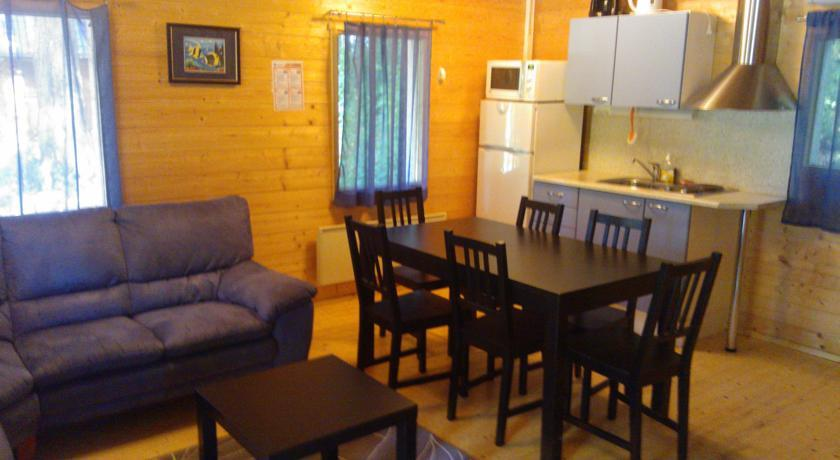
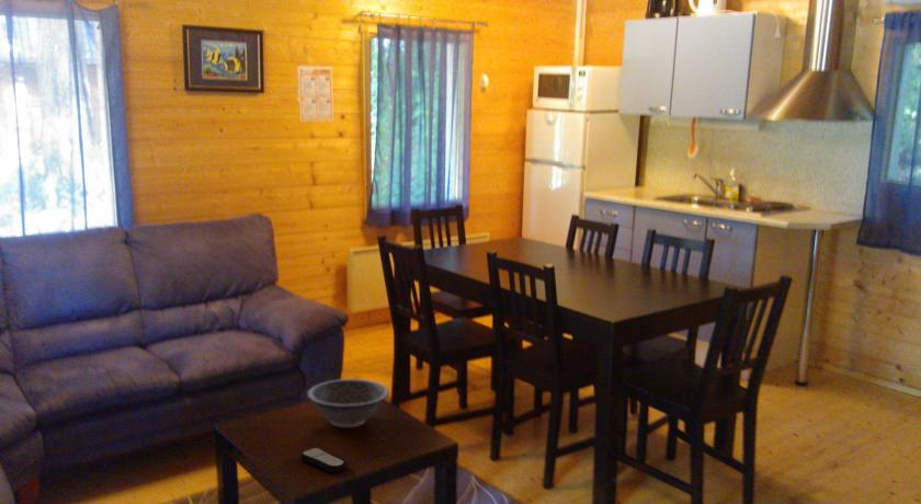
+ remote control (323, 459)
+ decorative bowl (348, 406)
